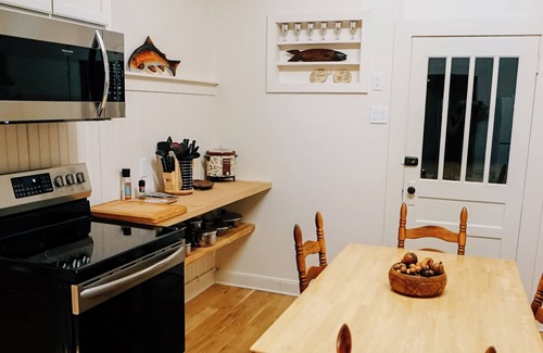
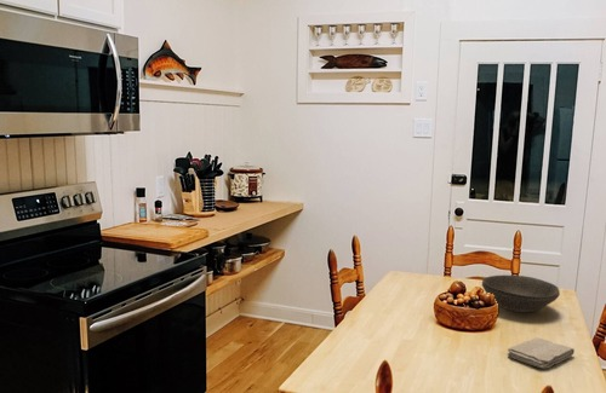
+ washcloth (539, 351)
+ bowl (519, 295)
